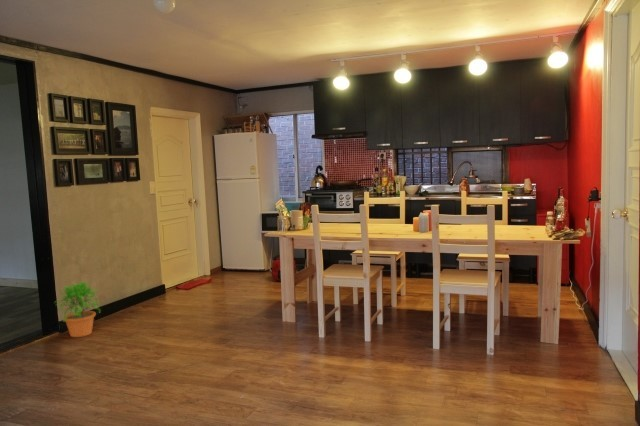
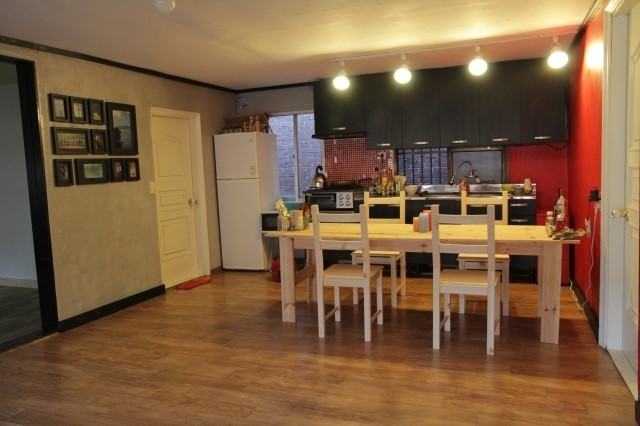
- potted plant (79, 307)
